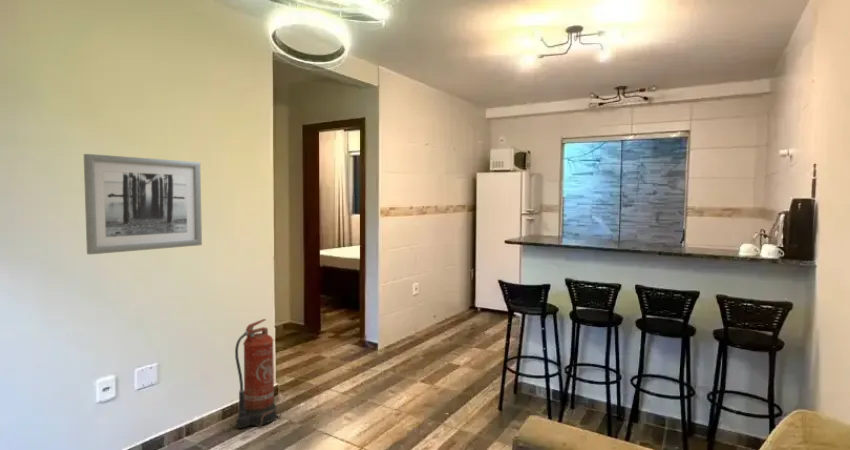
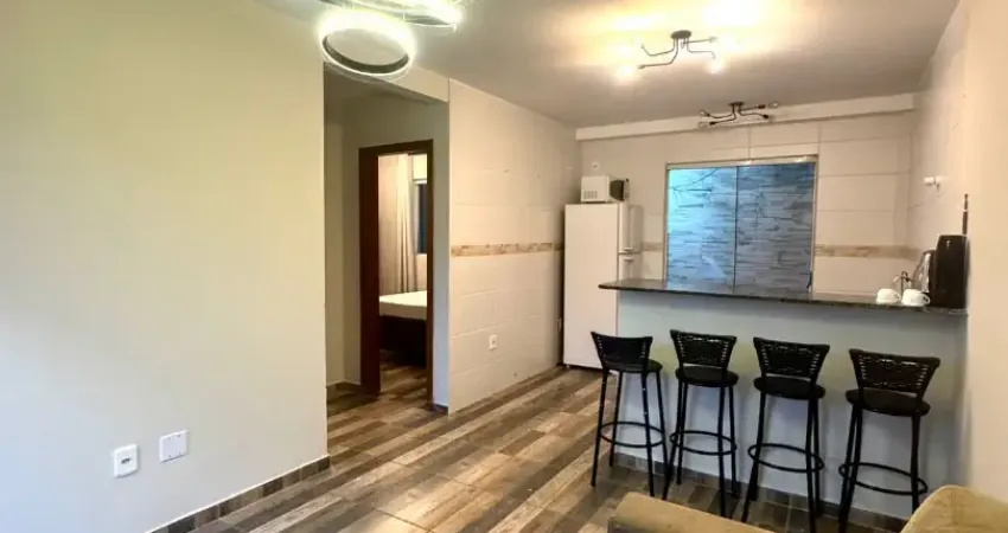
- fire extinguisher (254, 371)
- wall art (148, 204)
